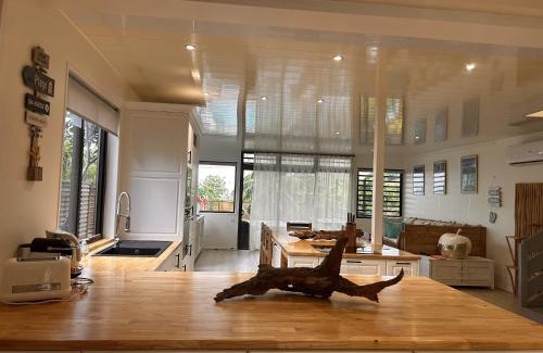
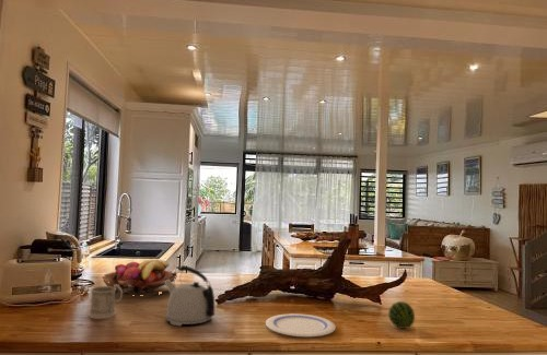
+ fruit (400, 315)
+ fruit basket (141, 275)
+ kettle (188, 292)
+ mug (107, 299)
+ plate (300, 324)
